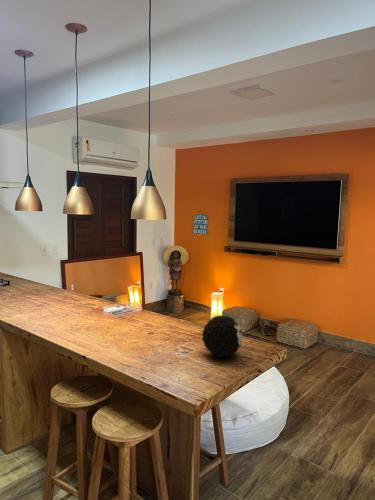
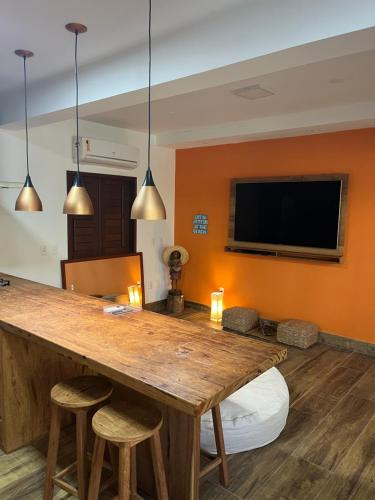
- decorative orb (222, 335)
